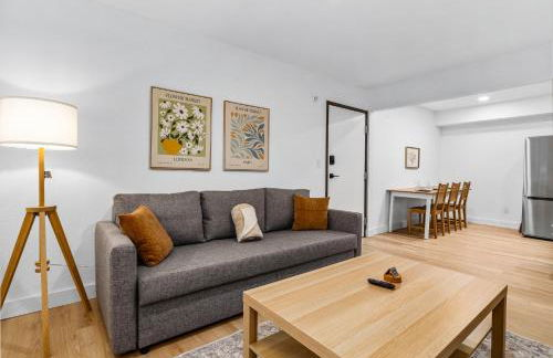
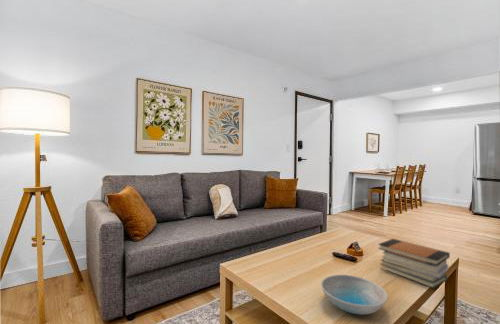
+ book stack (412, 261)
+ dish (352, 297)
